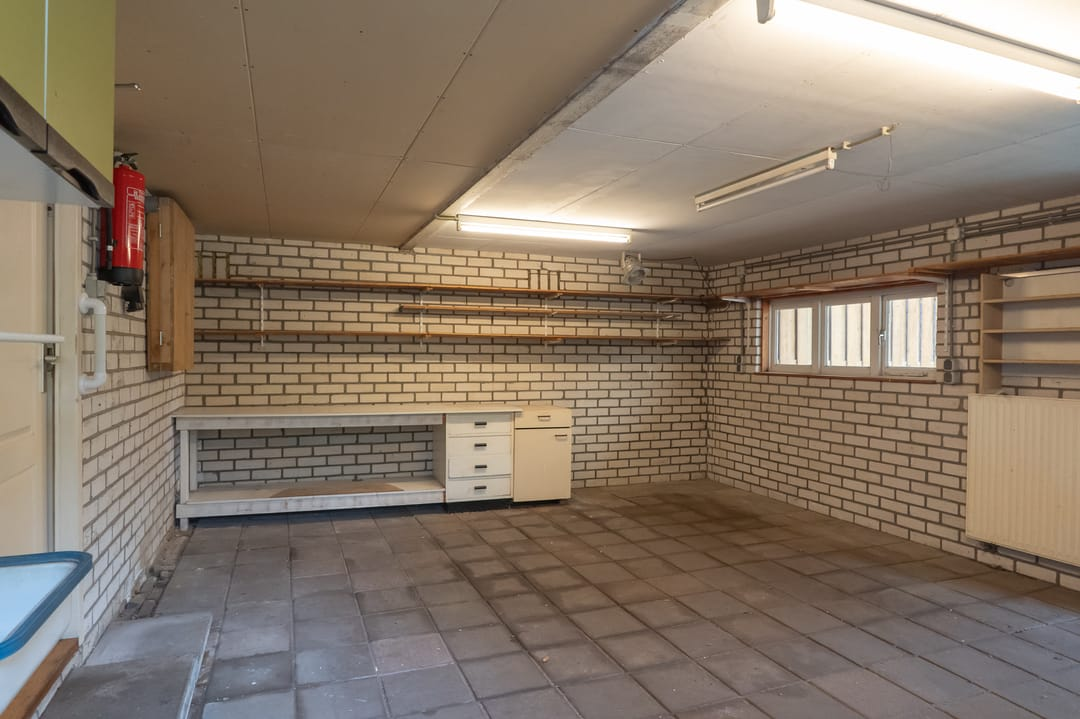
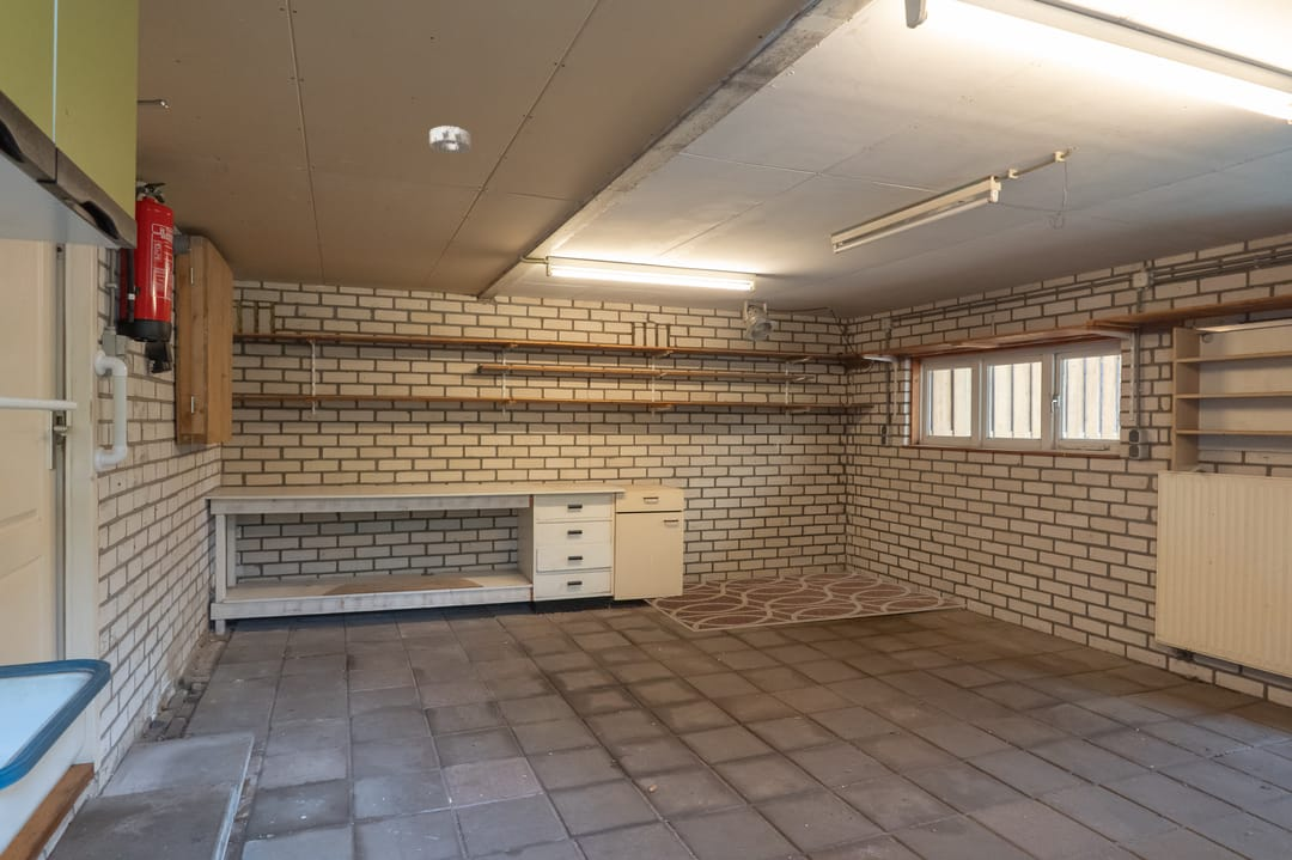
+ rug (786, 596)
+ smoke detector (450, 139)
